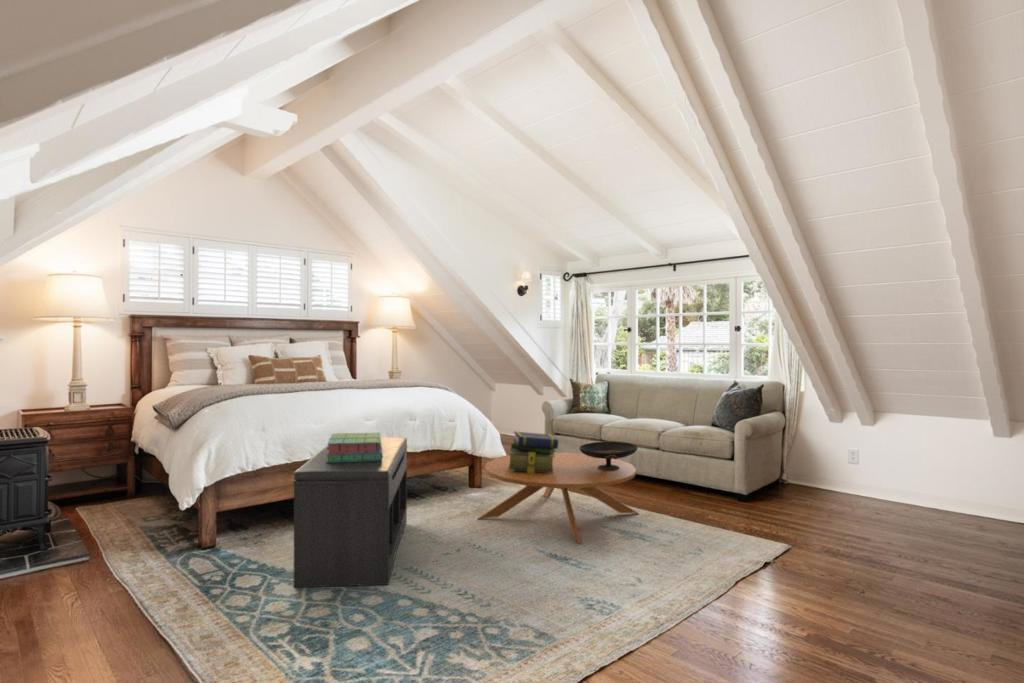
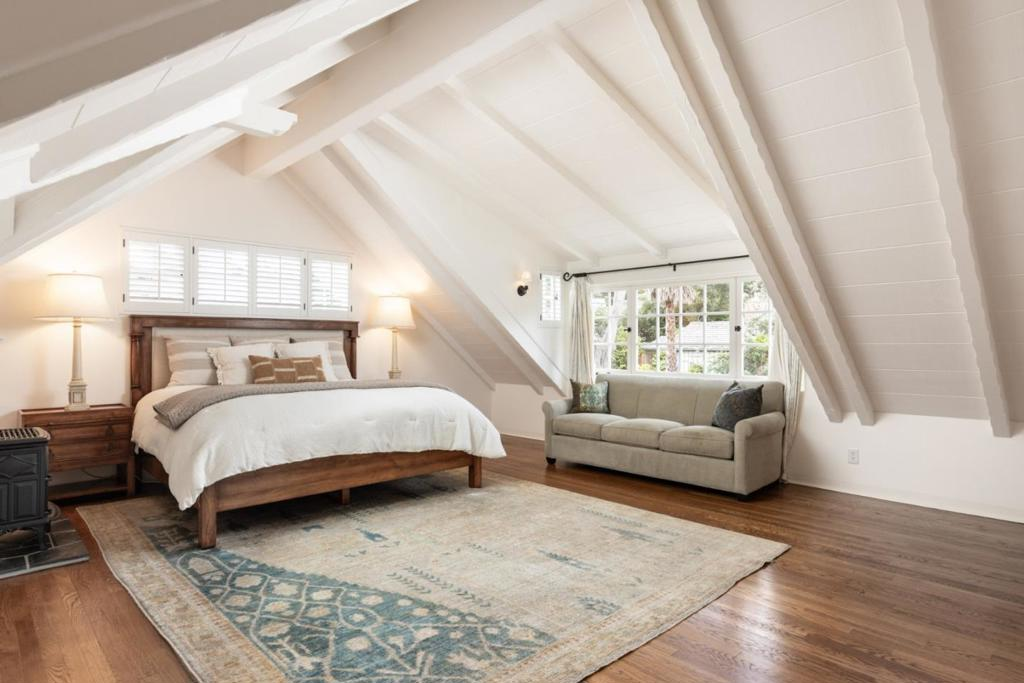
- stack of books (533, 450)
- coffee table (562, 491)
- bench (358, 500)
- decorative bowl (608, 456)
- stack of books (355, 446)
